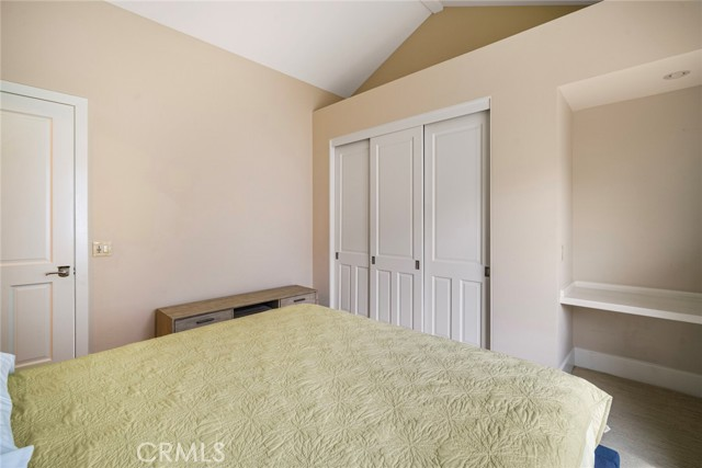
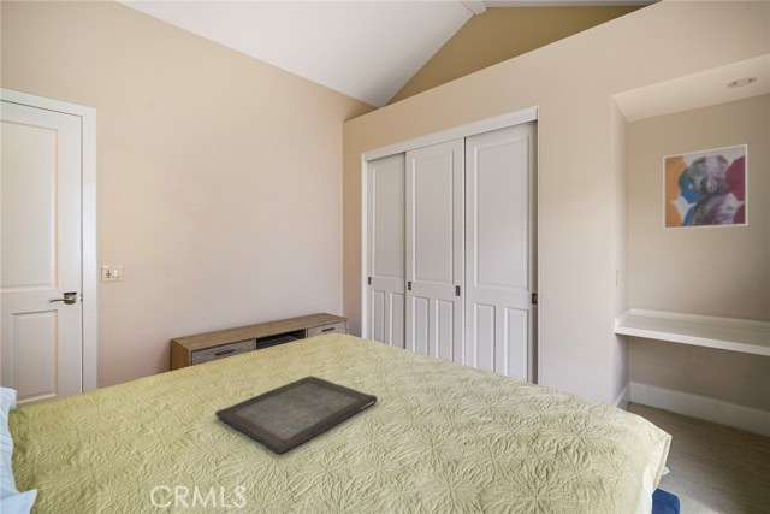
+ wall art (703, 189)
+ serving tray (298, 404)
